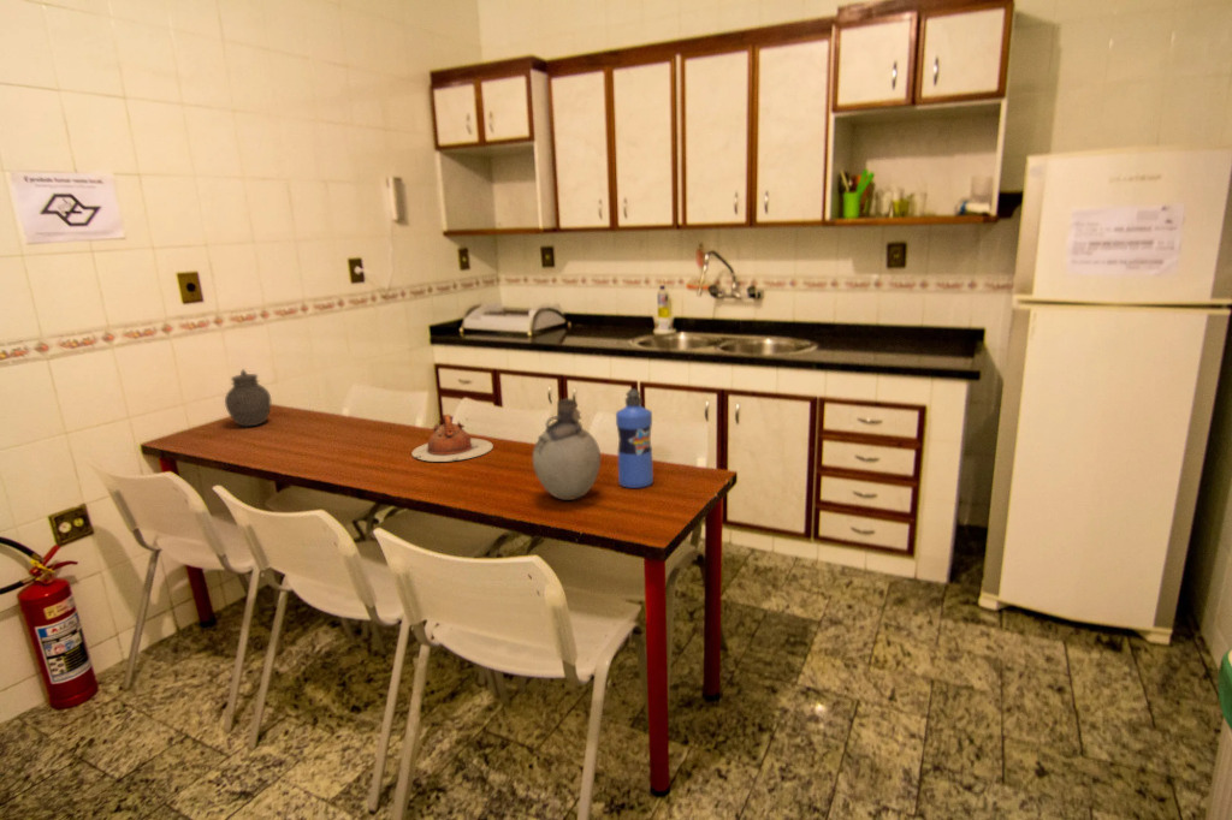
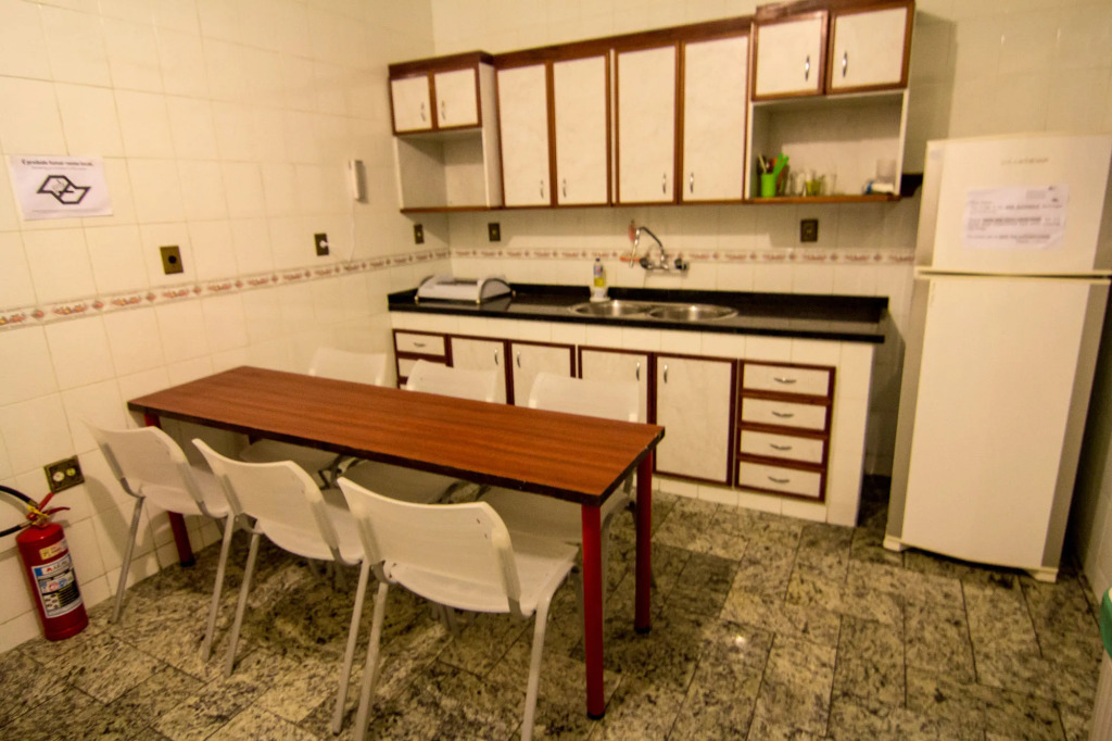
- teapot (451, 432)
- water bottle (634, 436)
- jar (247, 397)
- vase (565, 450)
